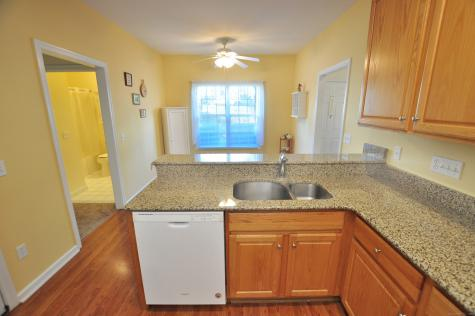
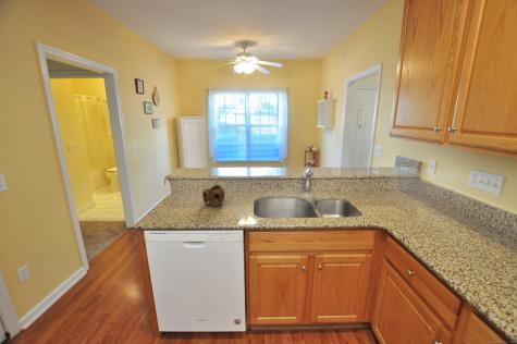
+ teapot (212, 196)
